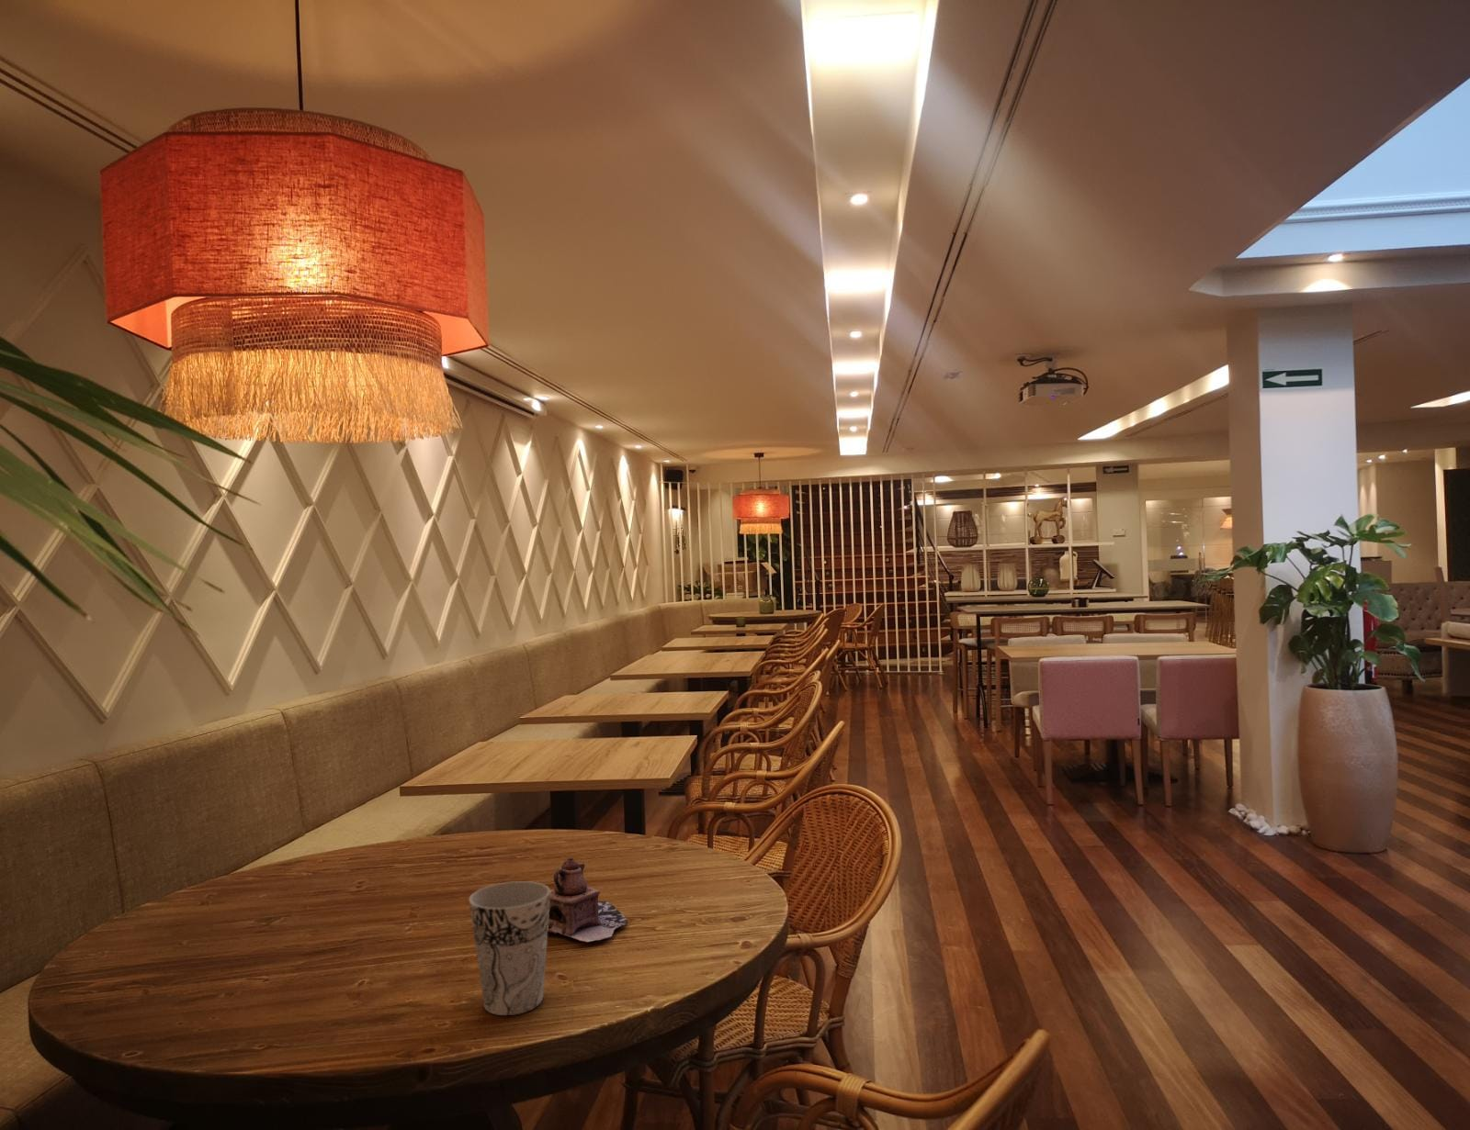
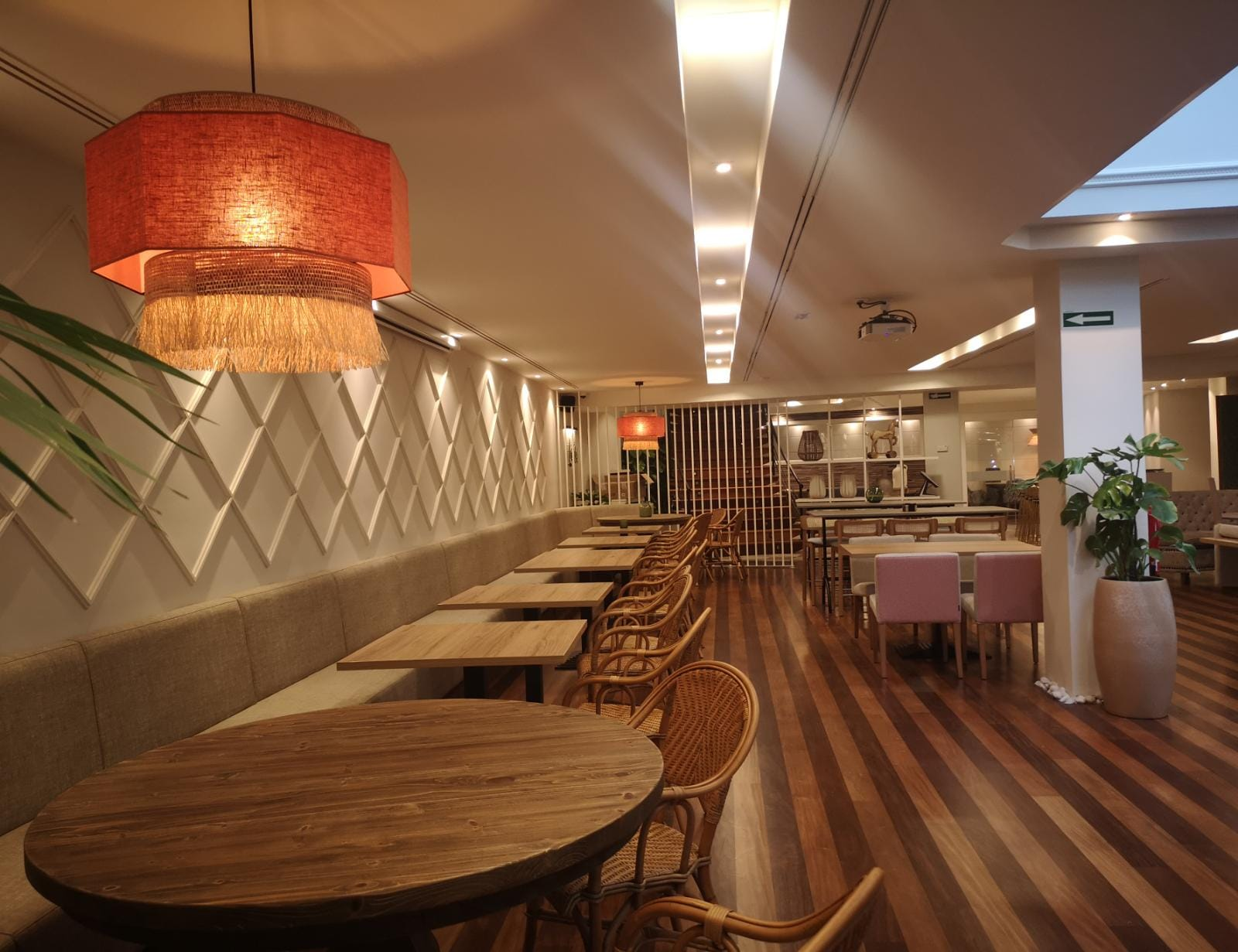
- cup (512, 948)
- teapot (575, 893)
